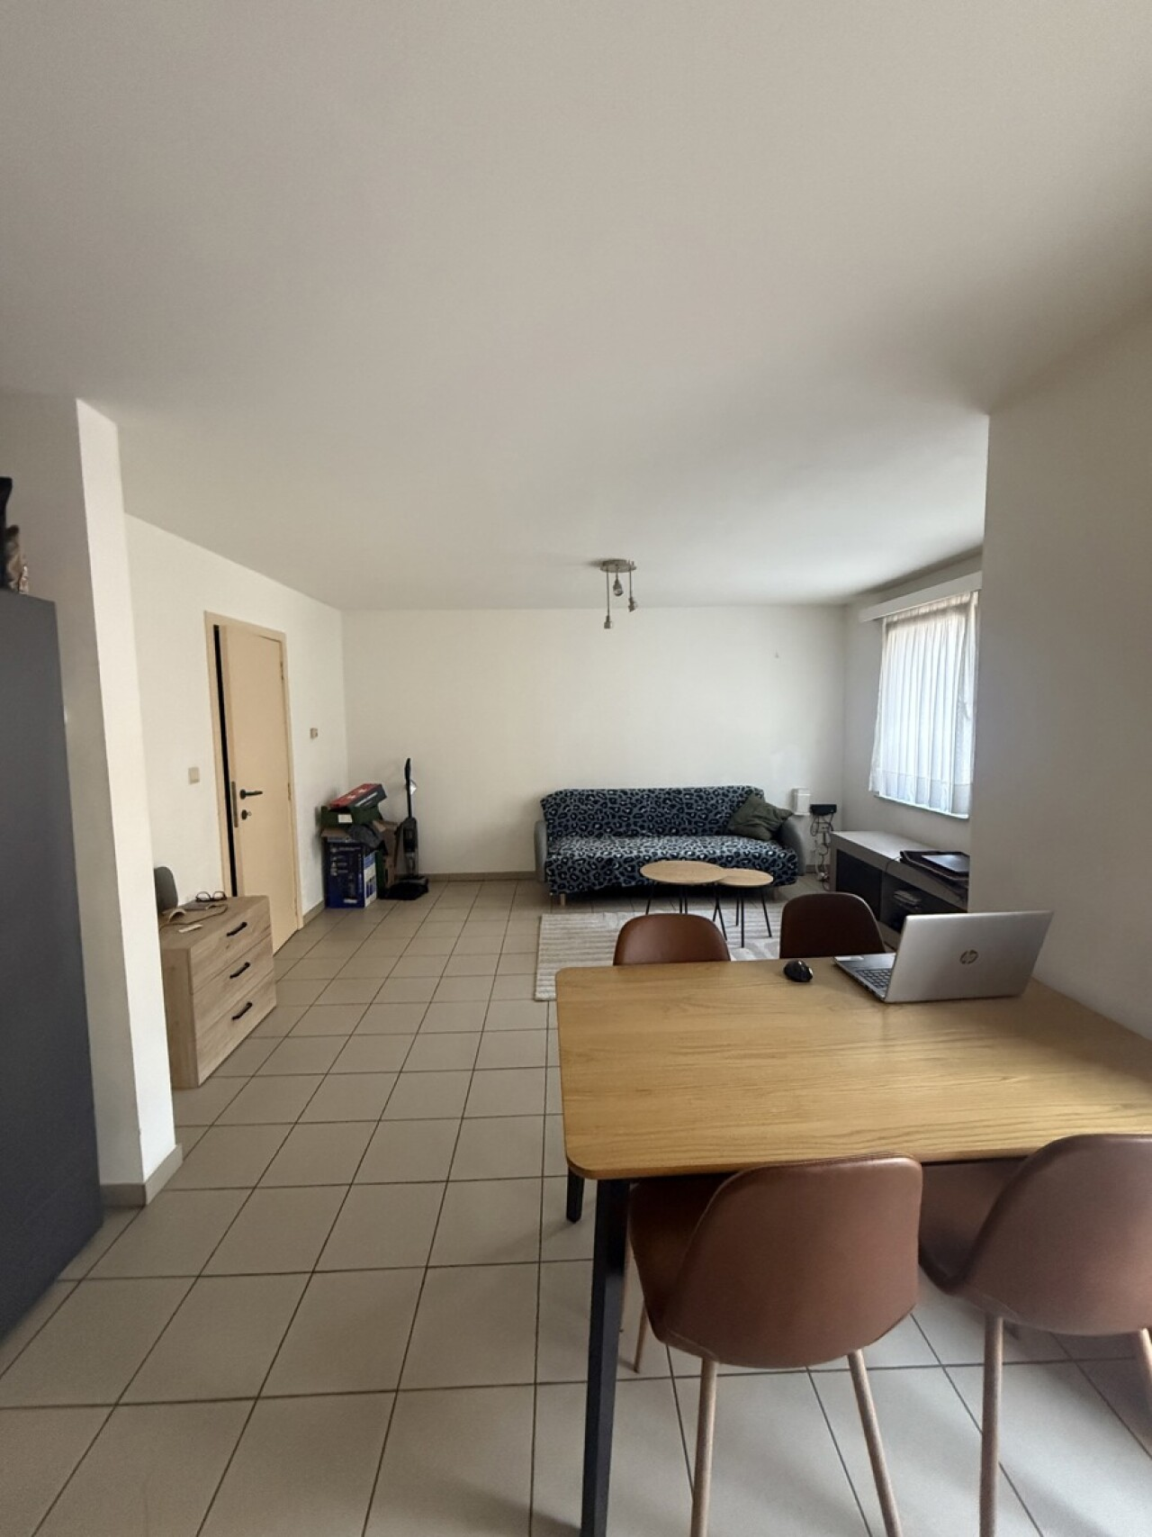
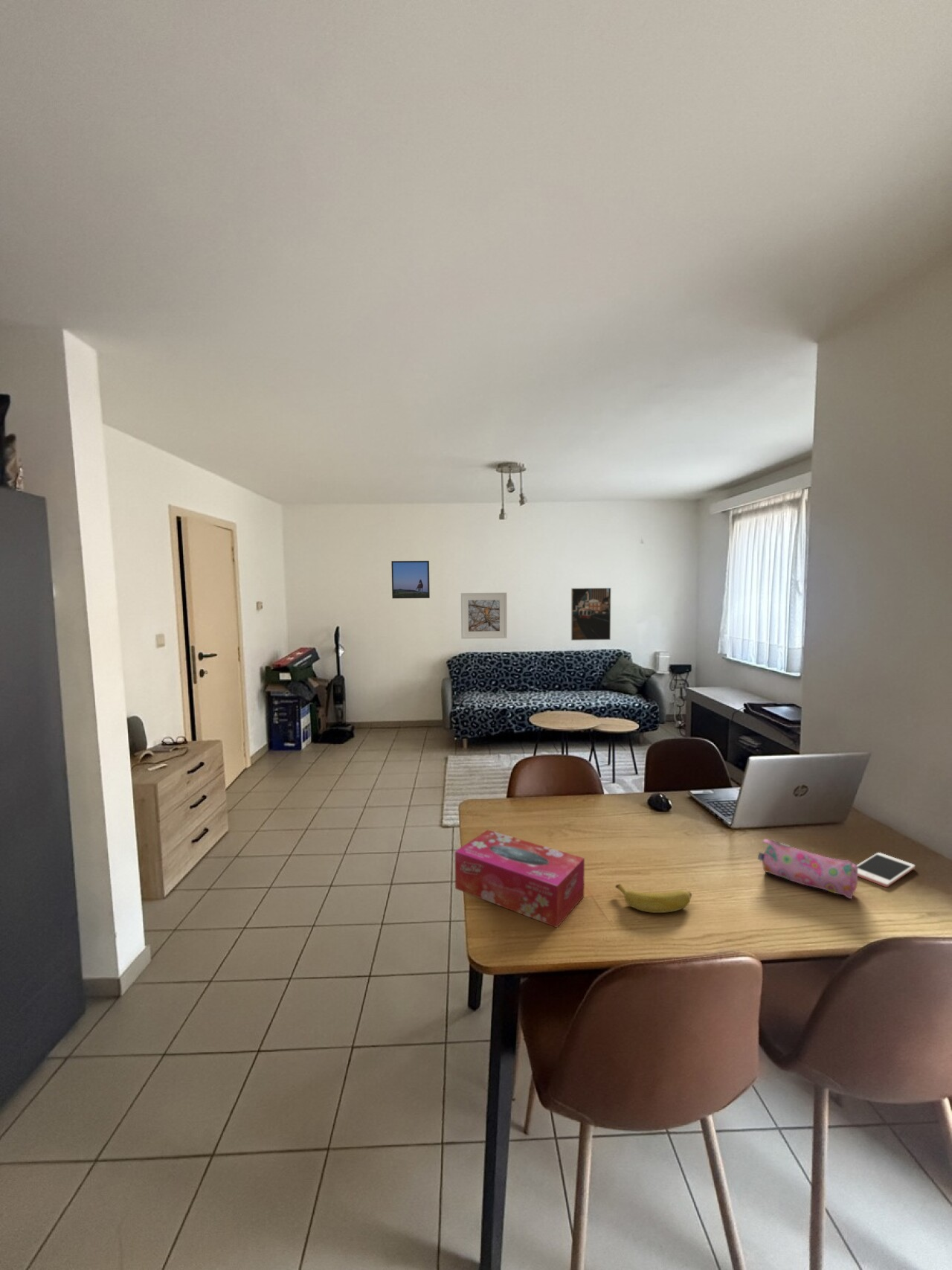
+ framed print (591, 614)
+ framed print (411, 580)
+ banana (656, 895)
+ cell phone (882, 868)
+ pencil case (807, 867)
+ tissue box (518, 873)
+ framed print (483, 615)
